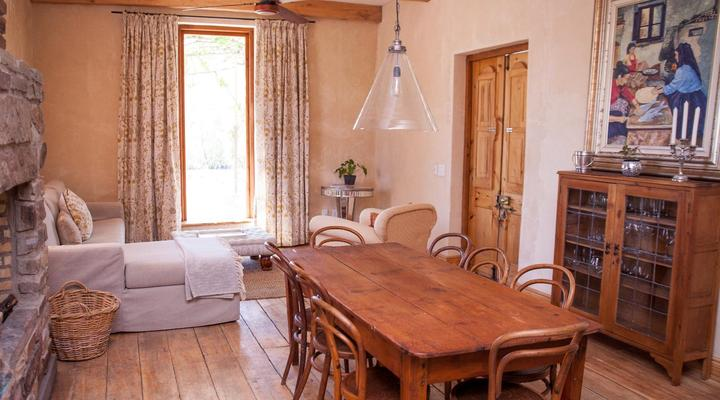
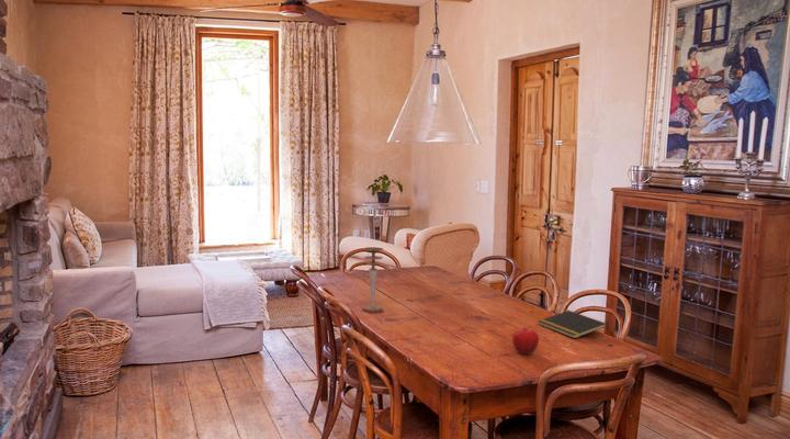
+ candlestick (373, 270)
+ fruit (526, 339)
+ notepad (571, 323)
